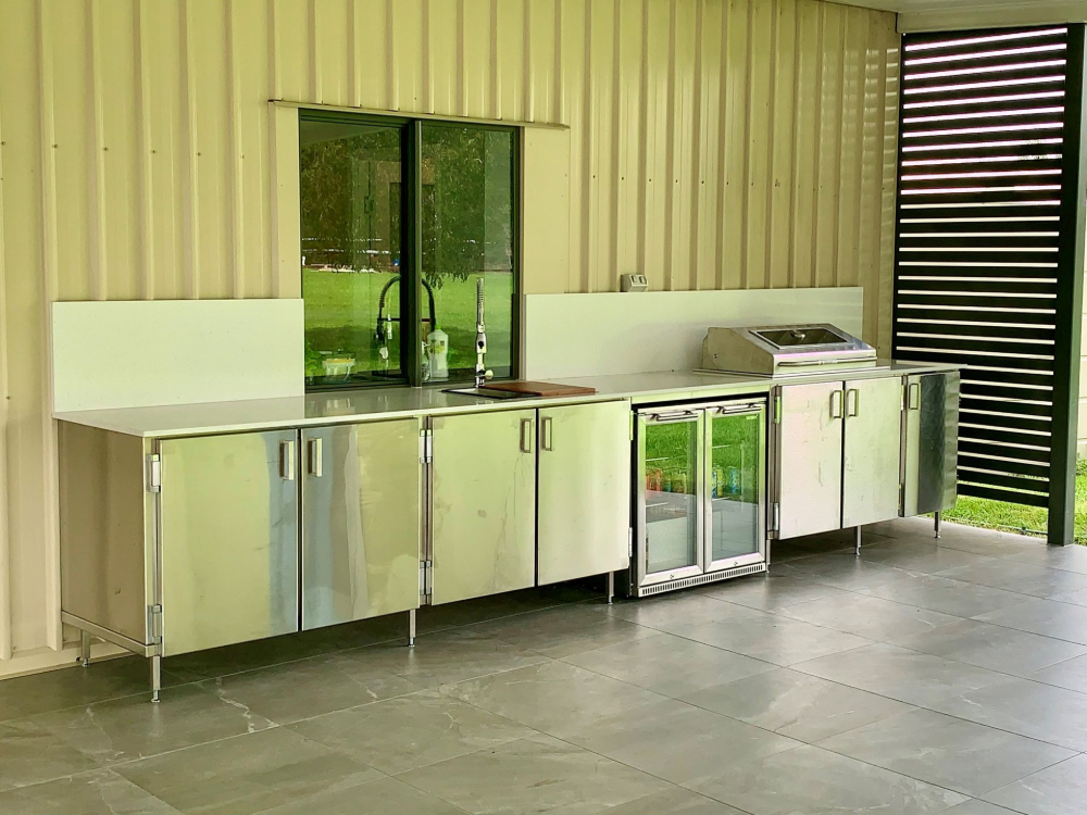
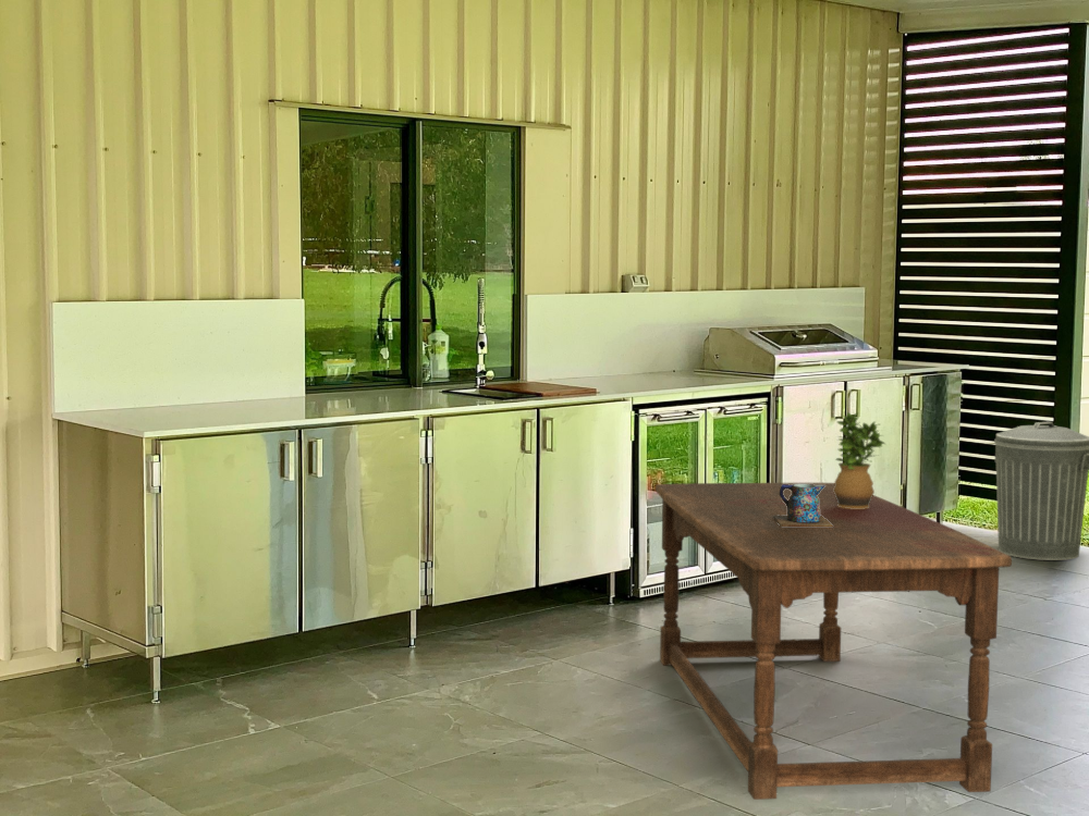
+ pitcher (803, 503)
+ dining table (791, 604)
+ trash can (1041, 487)
+ potted plant (858, 459)
